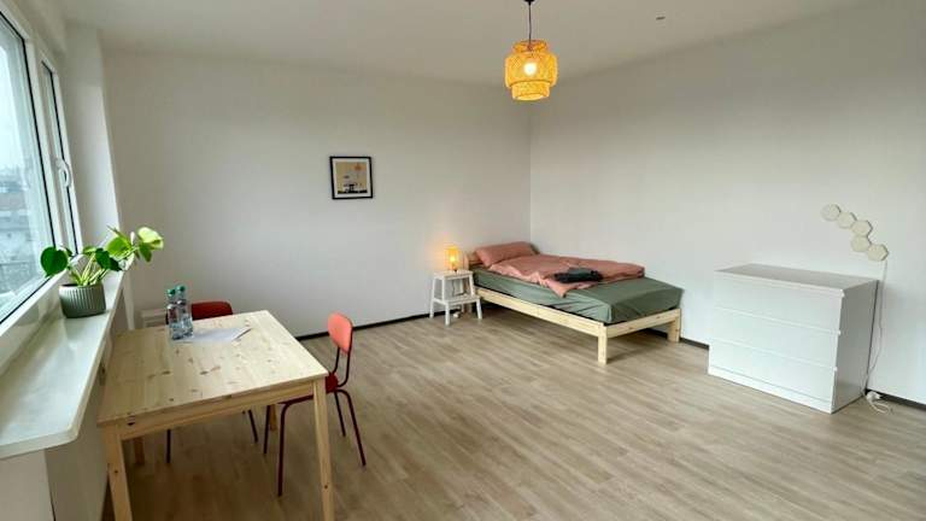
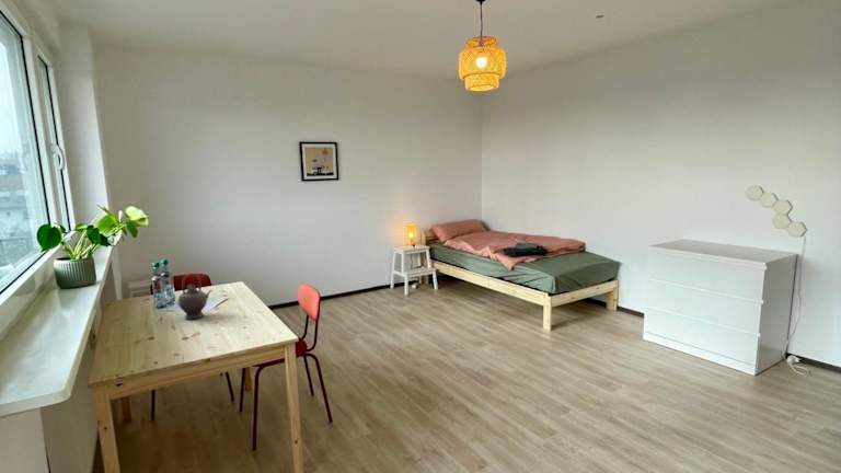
+ teapot (195, 295)
